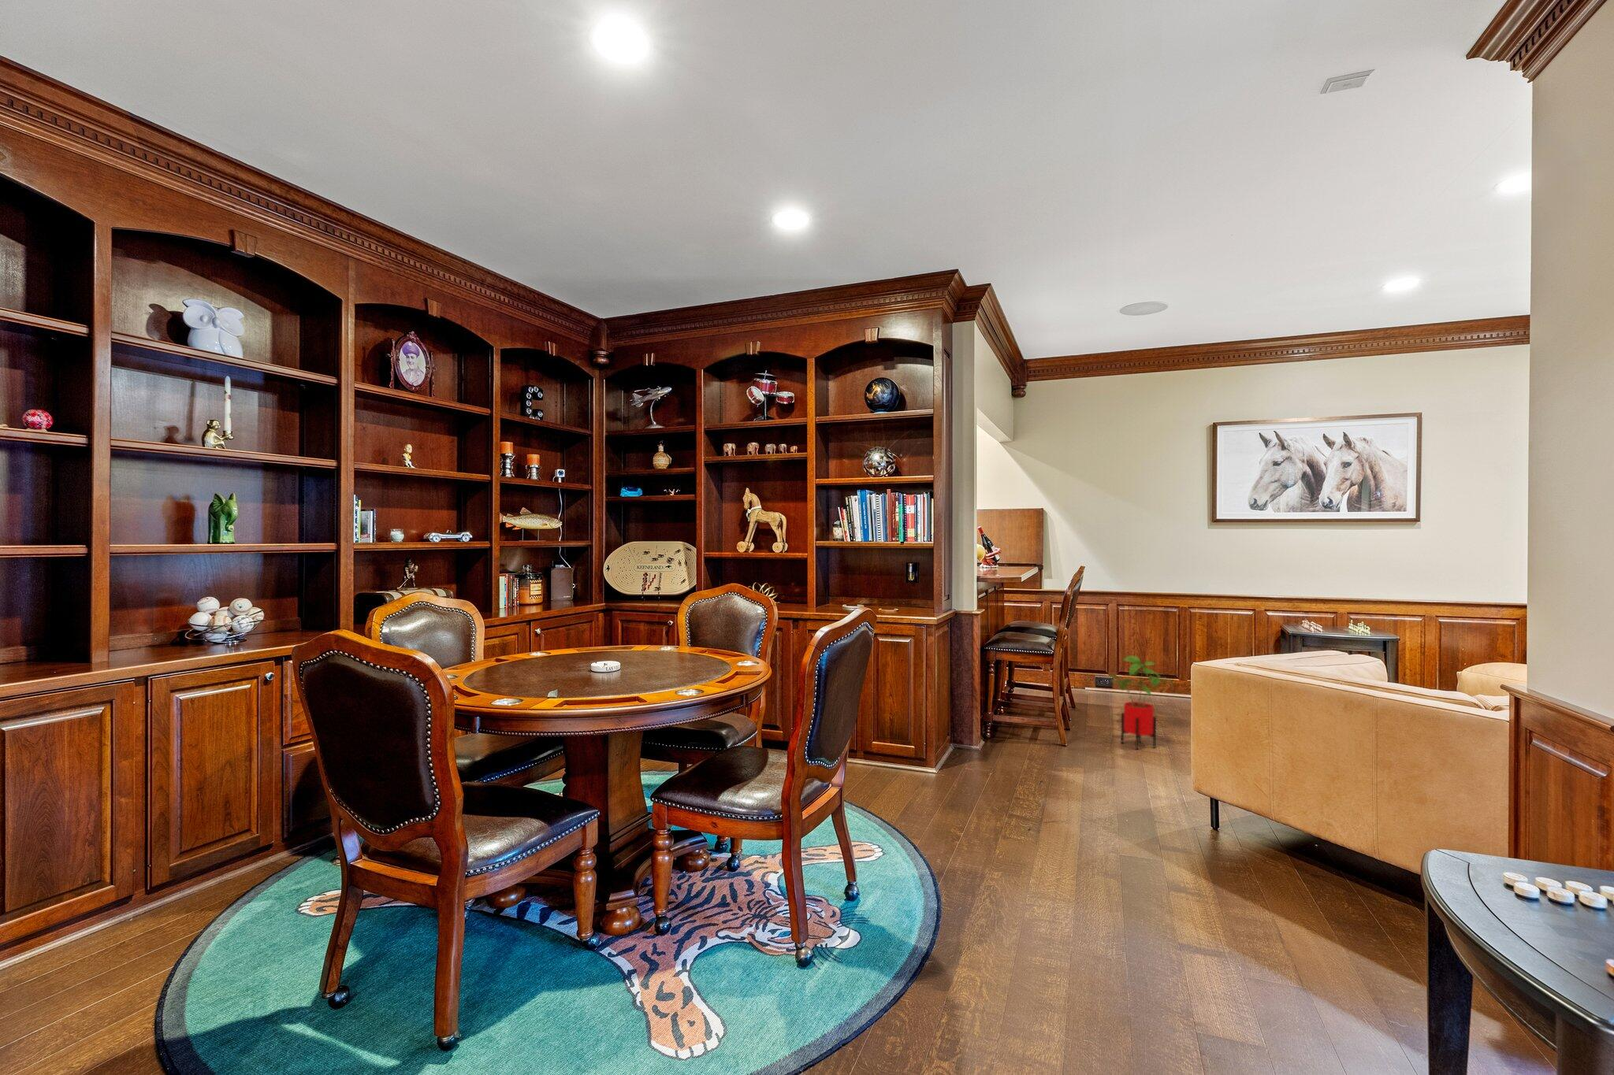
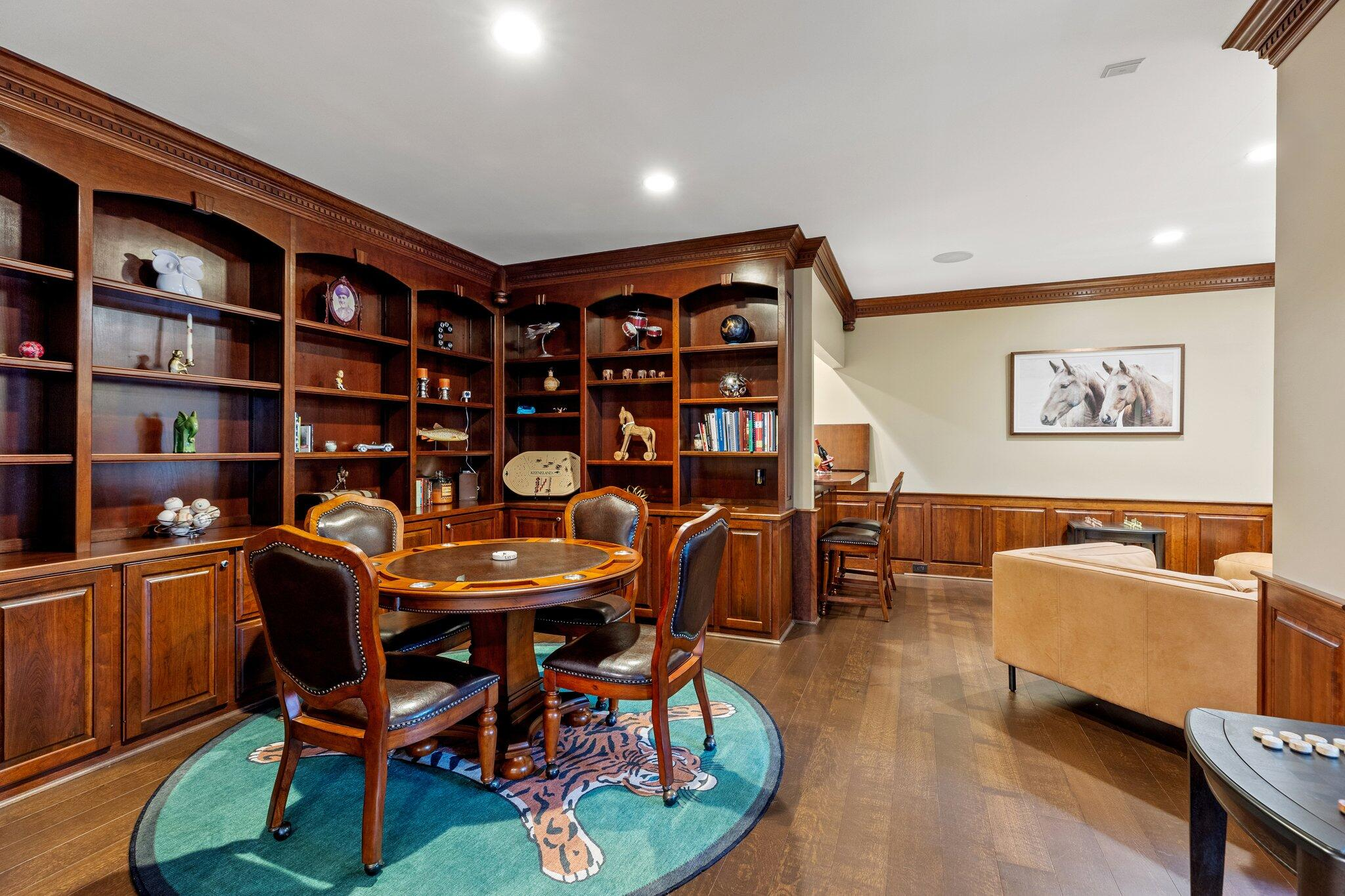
- house plant (1136, 702)
